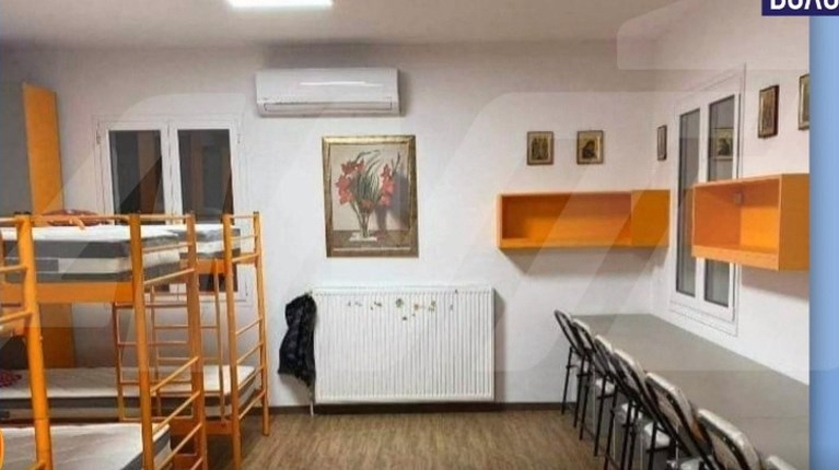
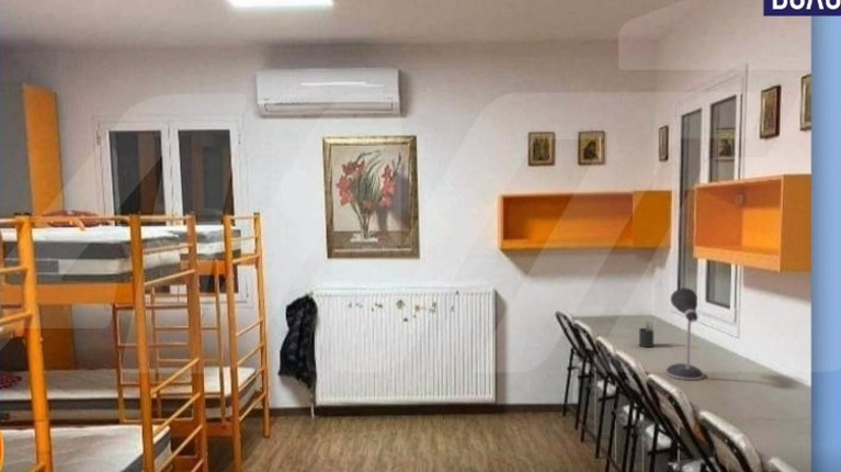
+ pen holder (647, 331)
+ desk lamp (687, 331)
